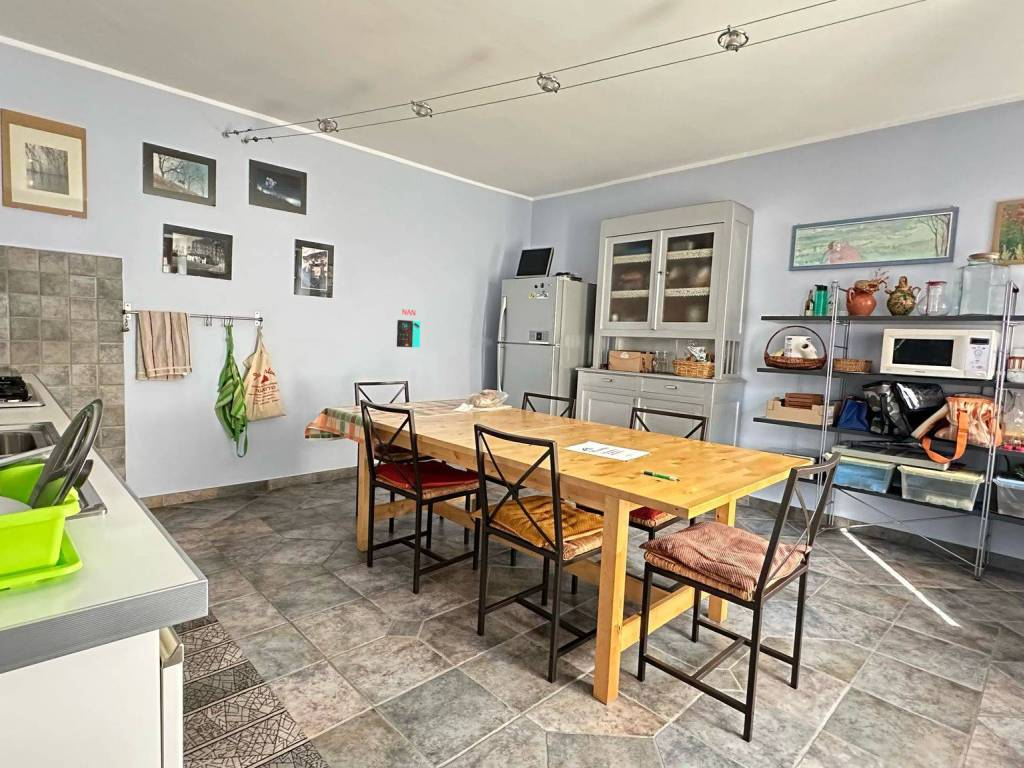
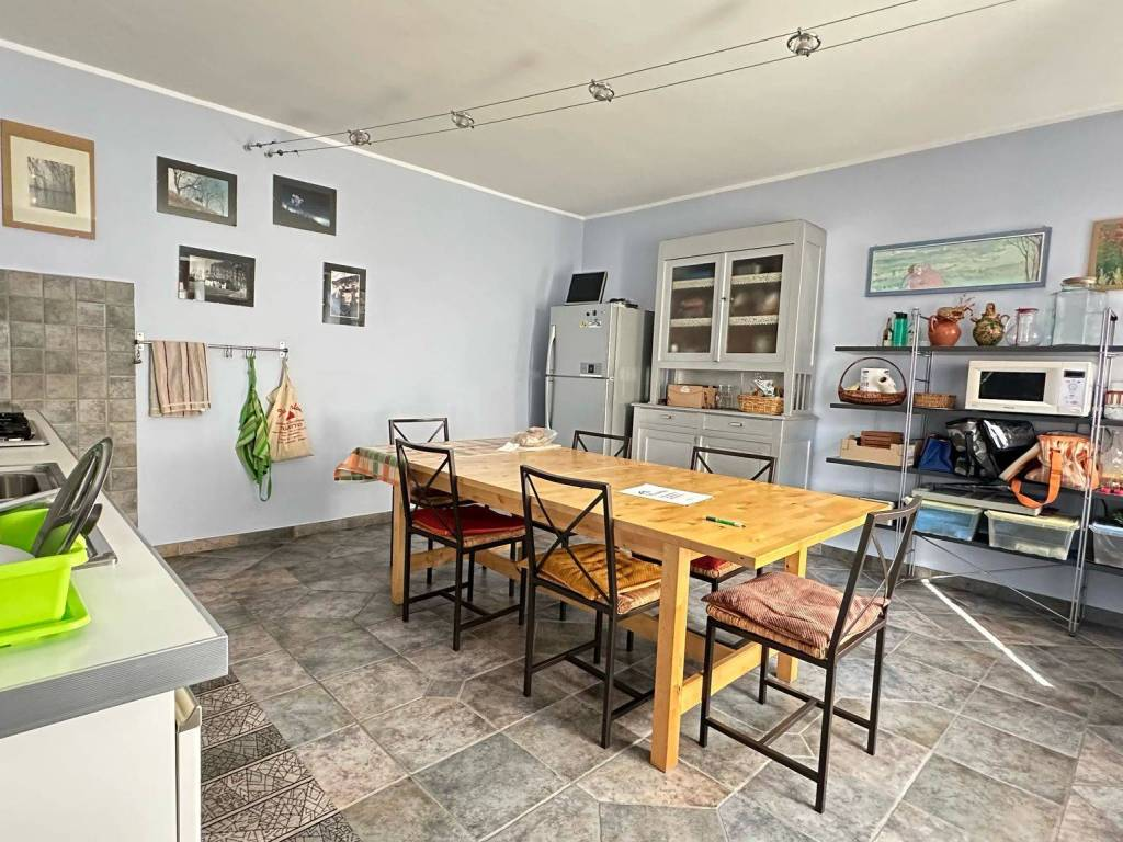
- calendar (408, 328)
